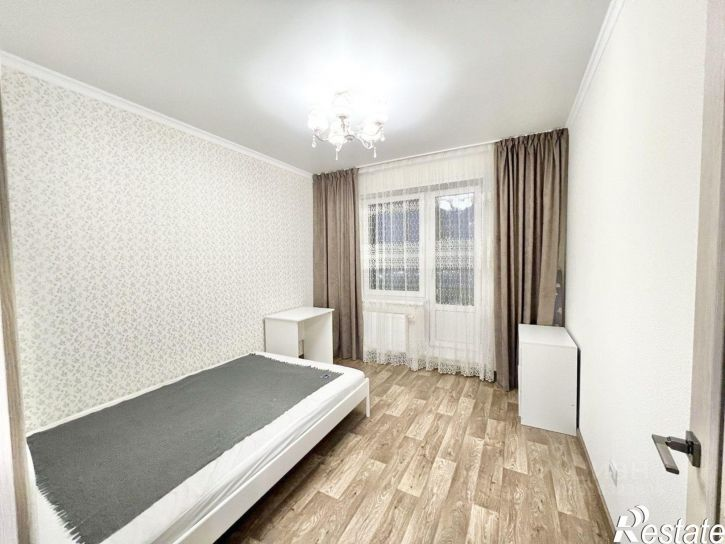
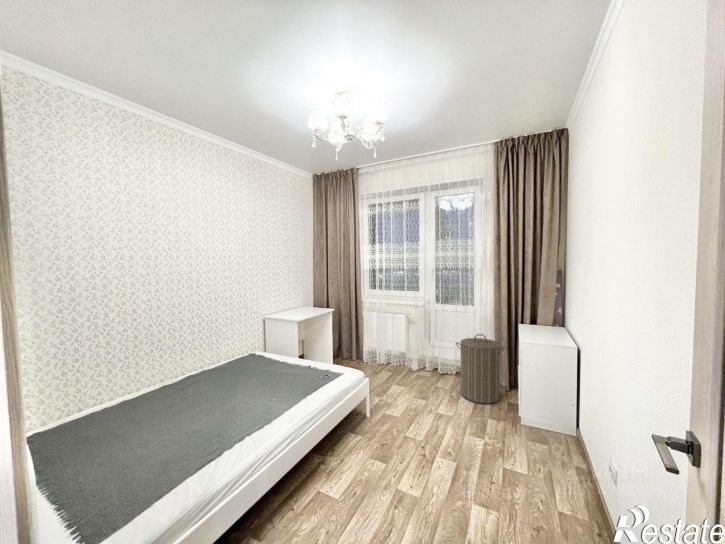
+ laundry hamper (479, 364)
